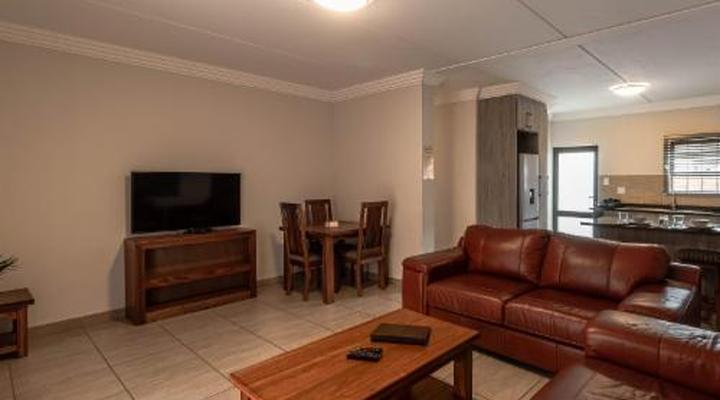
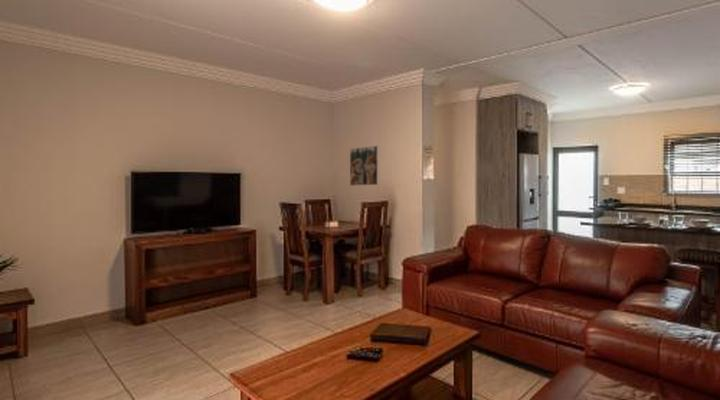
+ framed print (364, 166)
